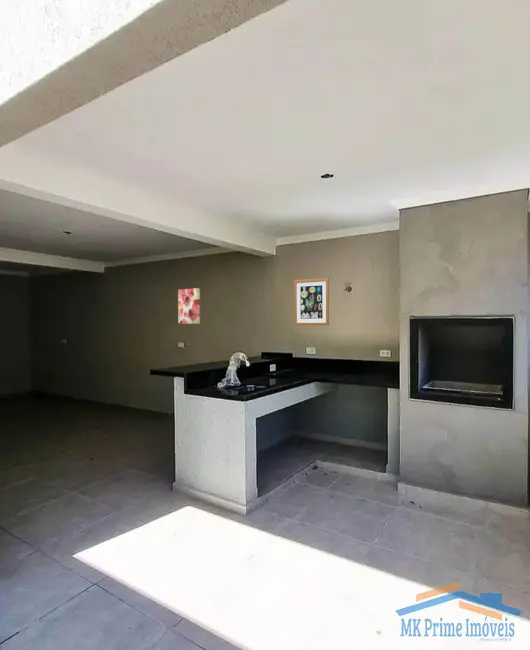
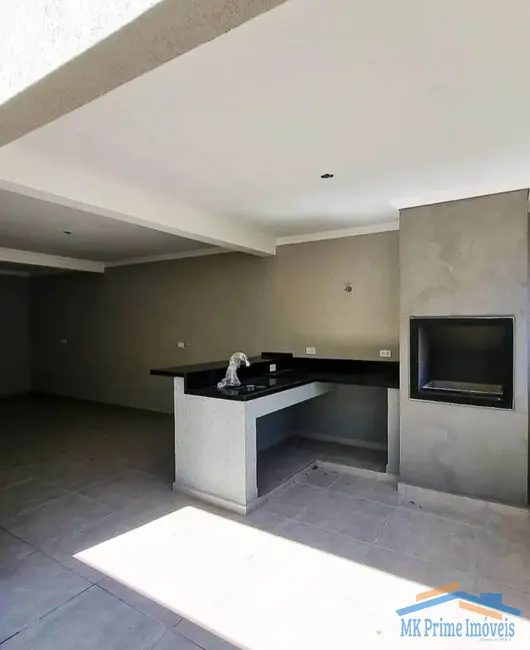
- wall art (311, 302)
- wall art (188, 306)
